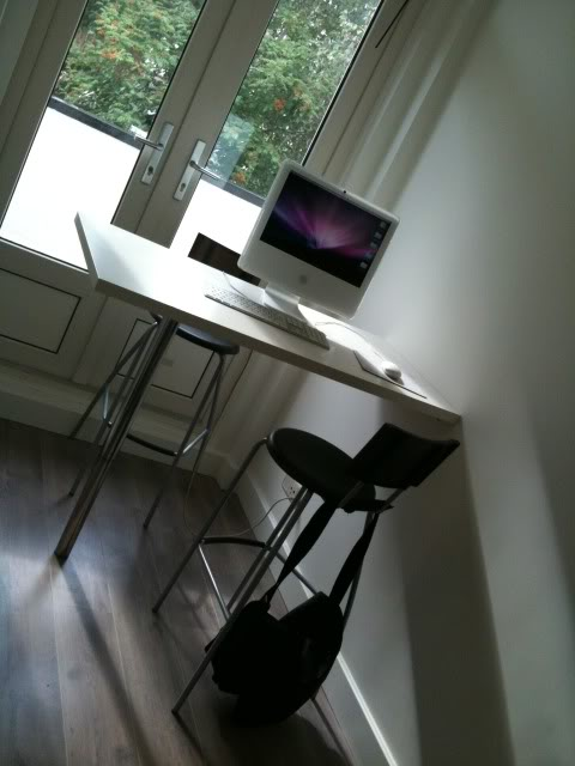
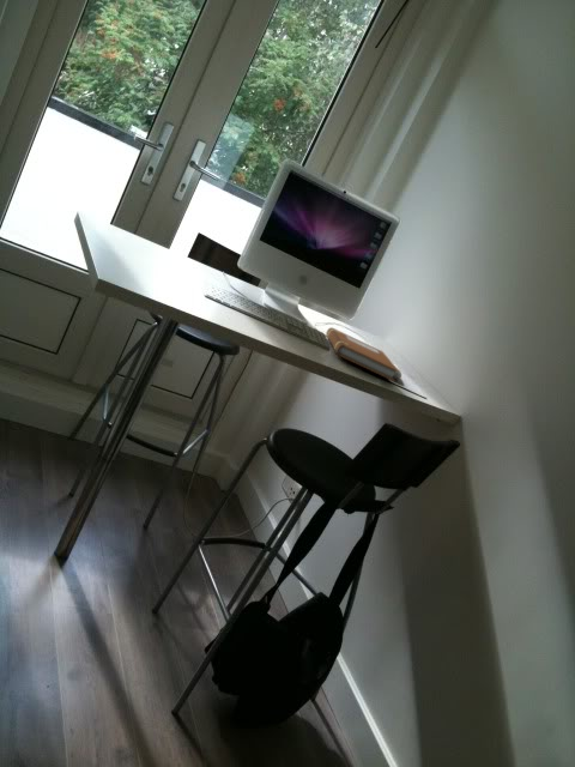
+ notebook (359, 351)
